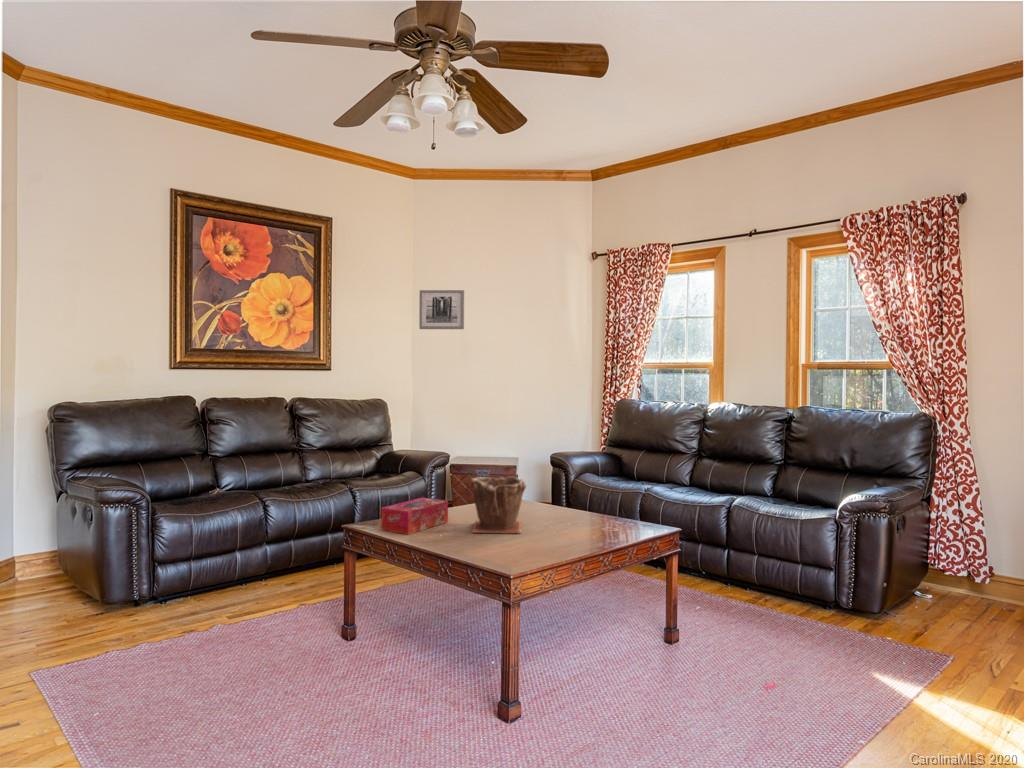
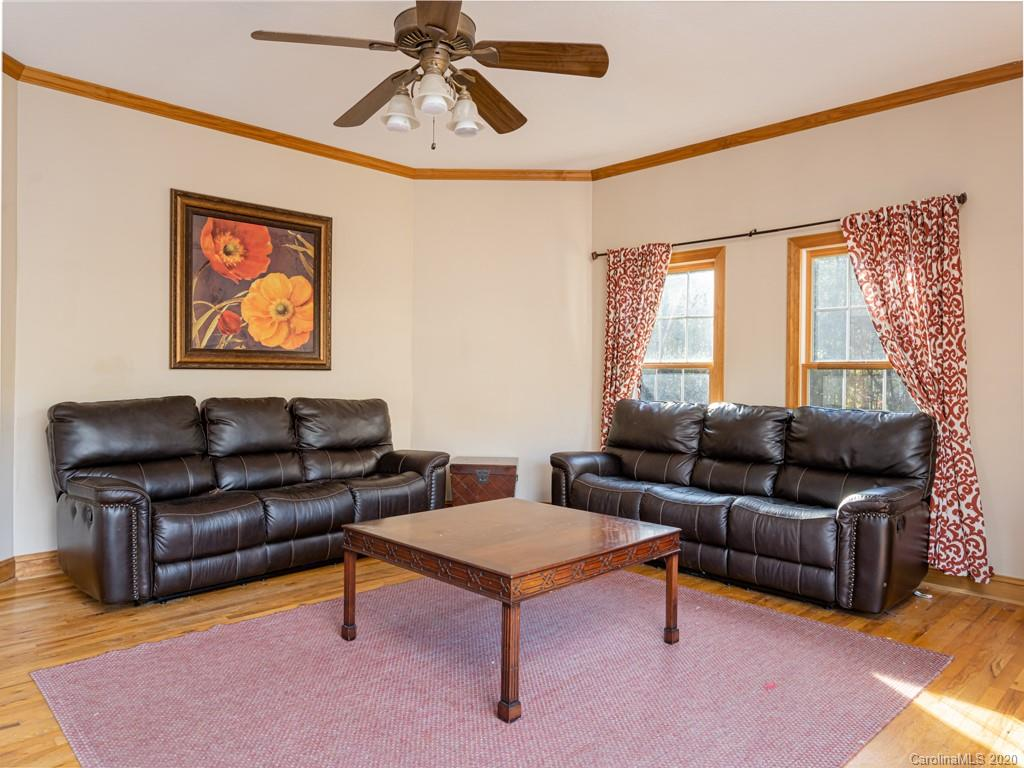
- tissue box (415, 515)
- plant pot (497, 503)
- wall art (441, 309)
